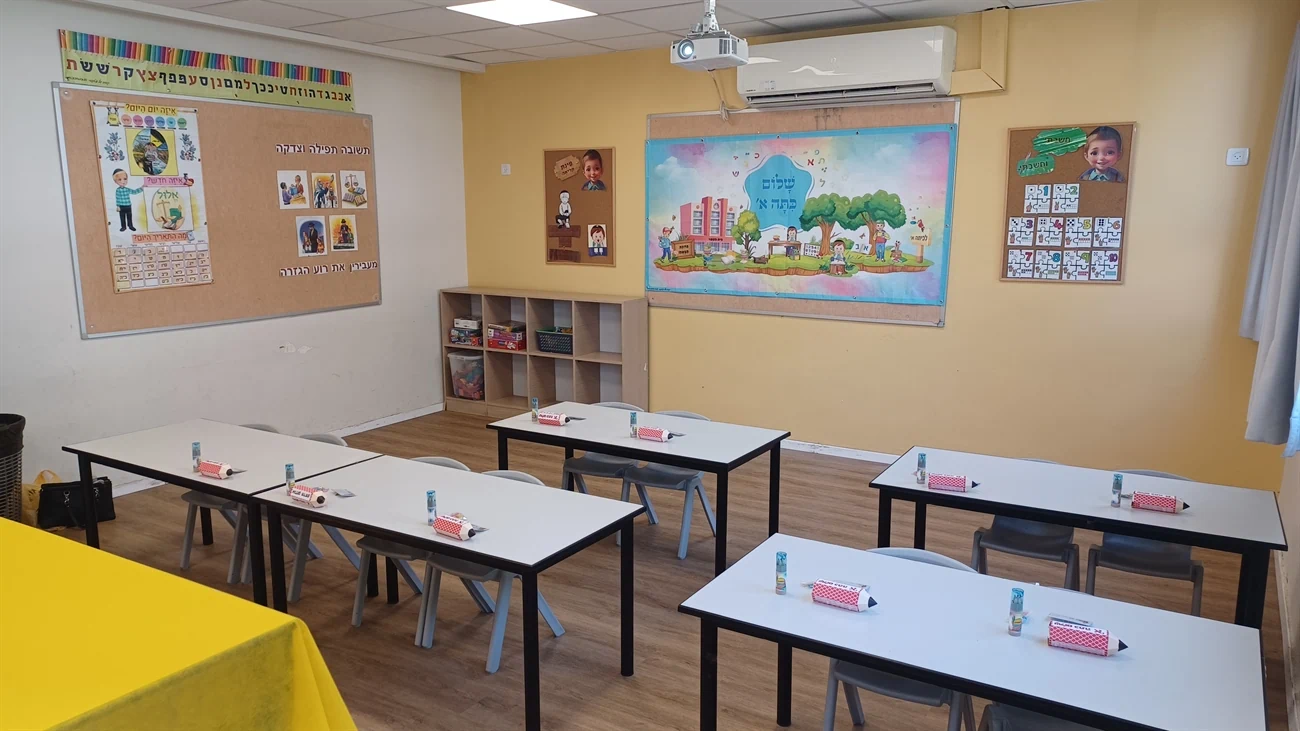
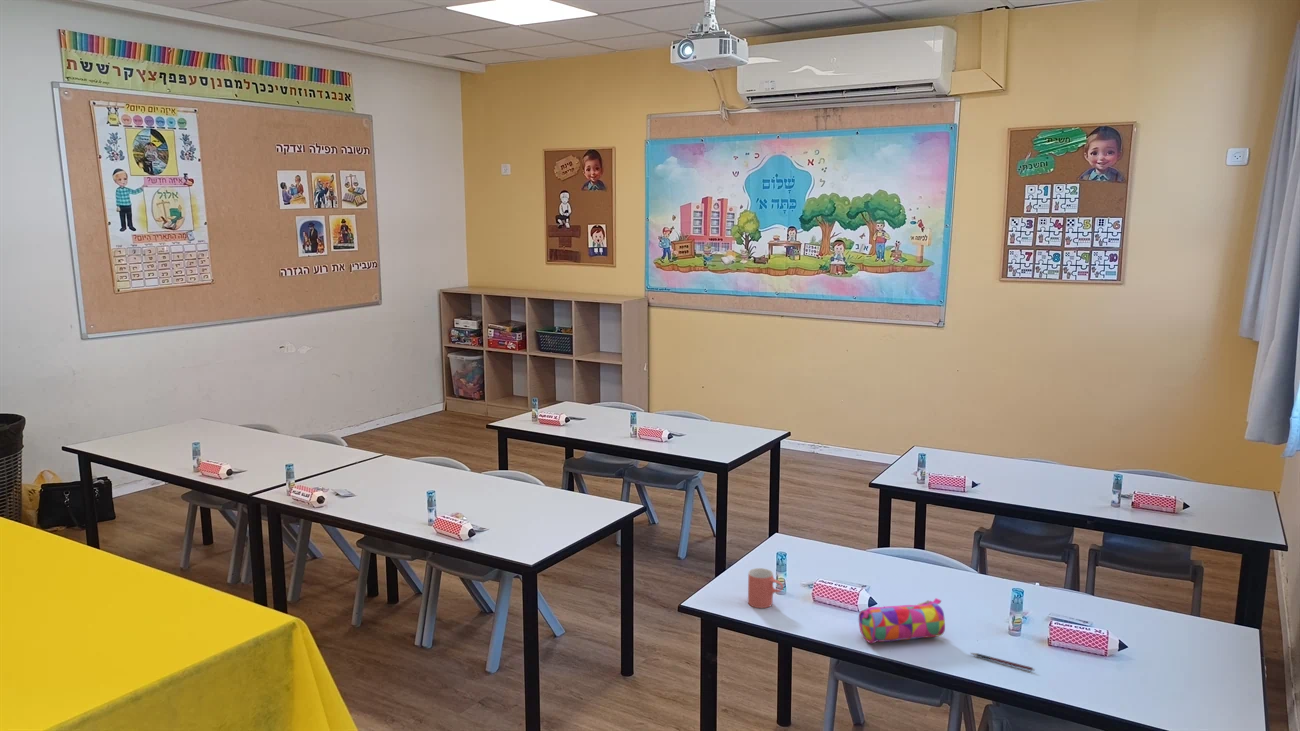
+ pen (1001, 661)
+ cup (765, 589)
+ pencil case (902, 620)
